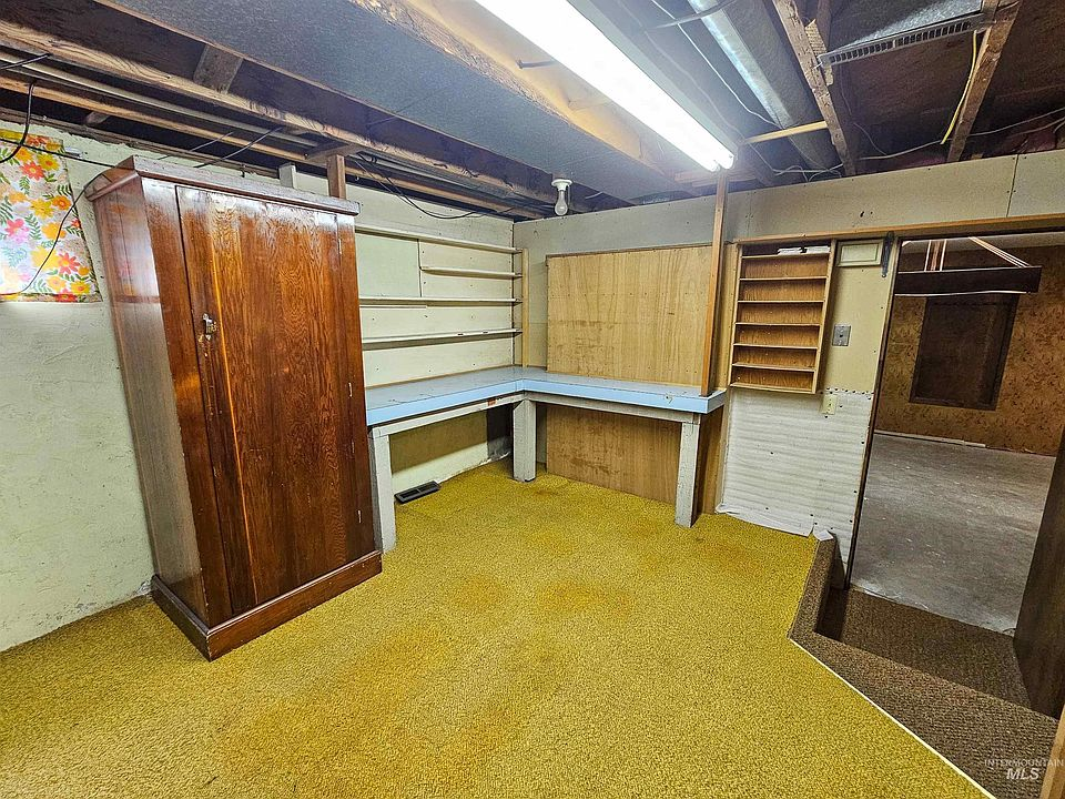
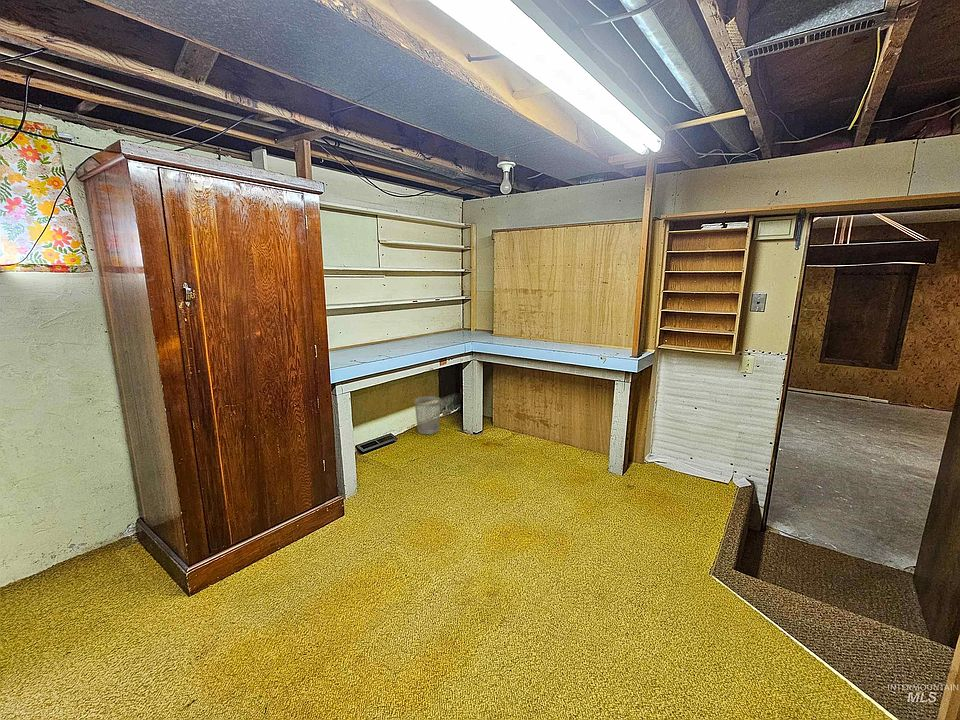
+ wastebasket (428, 415)
